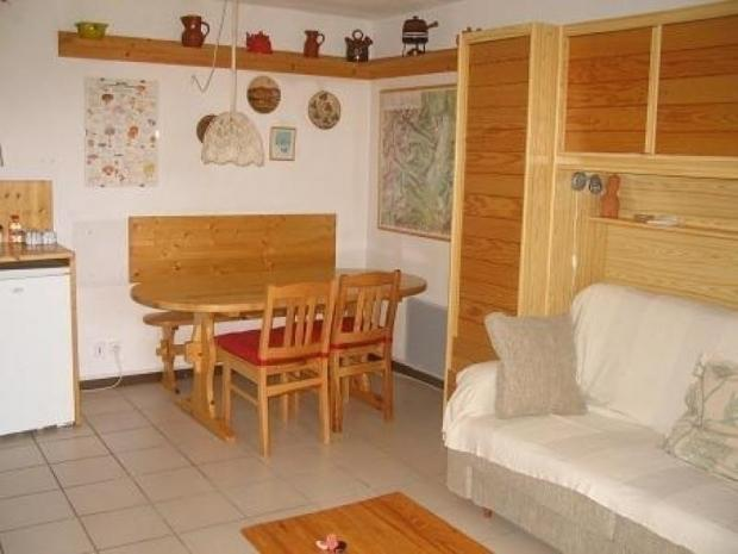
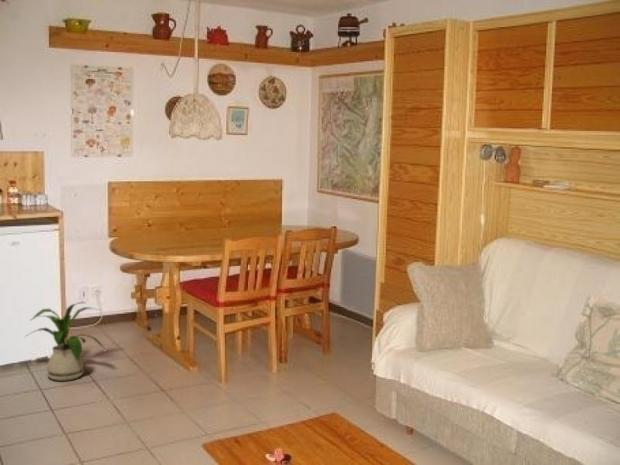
+ house plant (65, 335)
